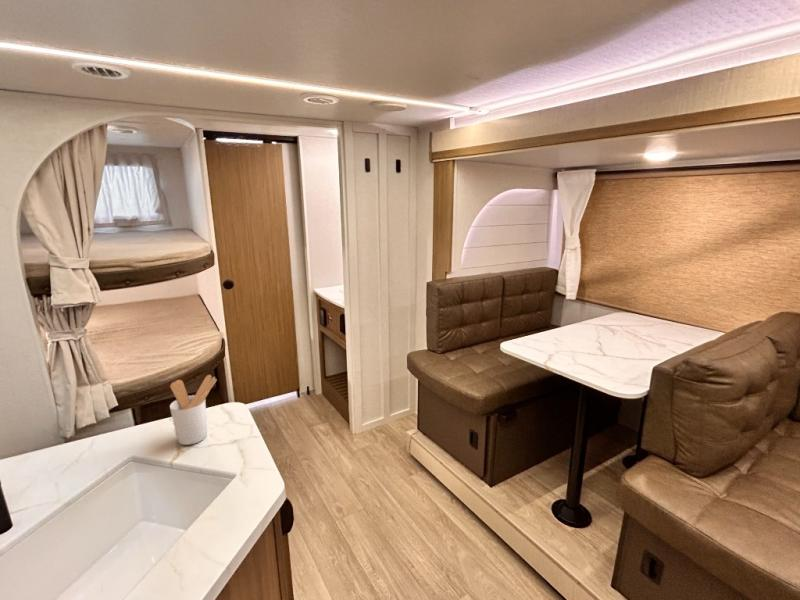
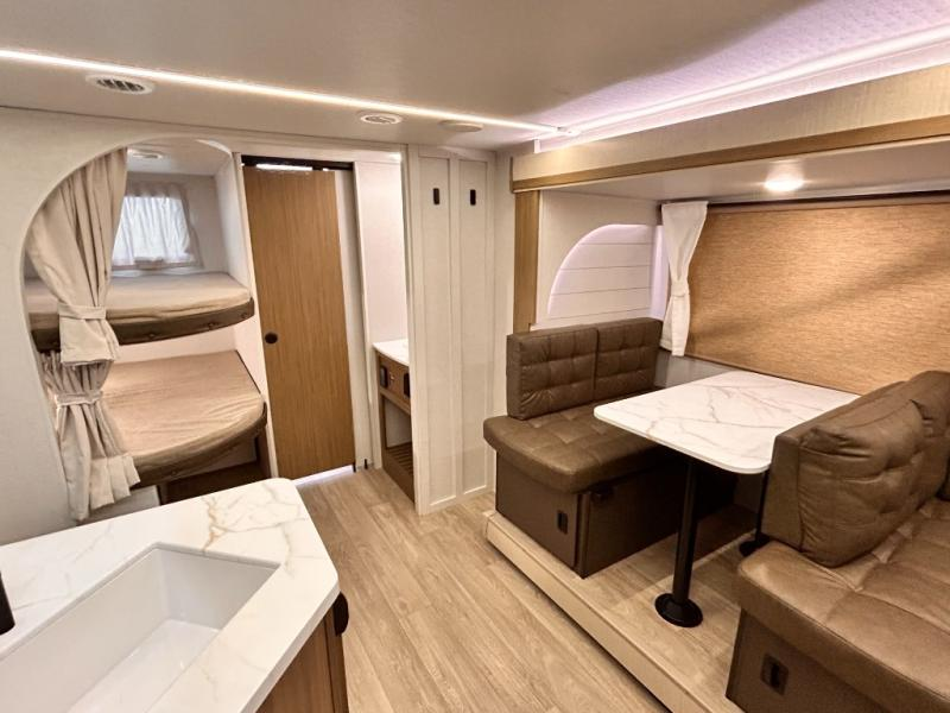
- utensil holder (196, 407)
